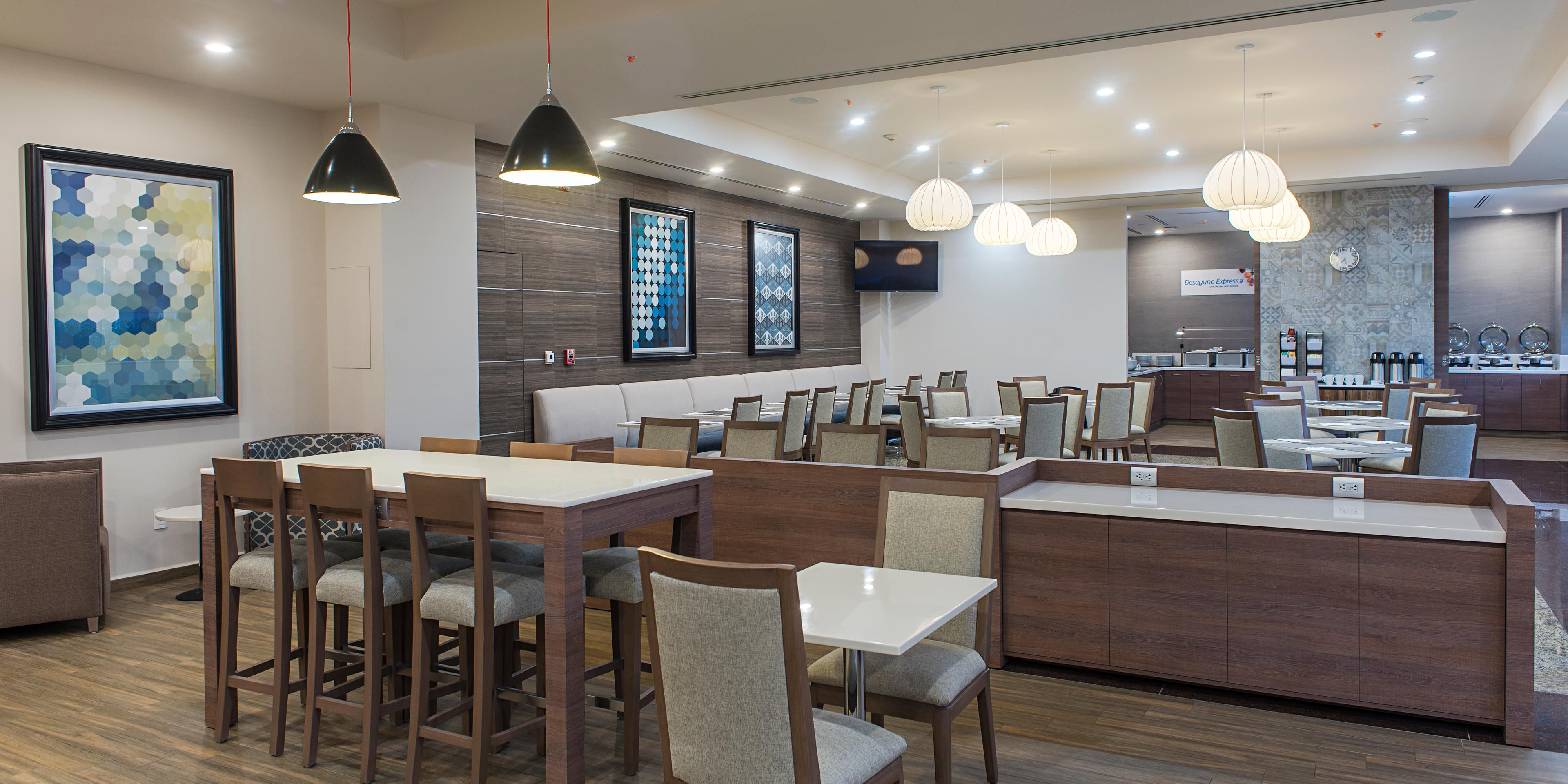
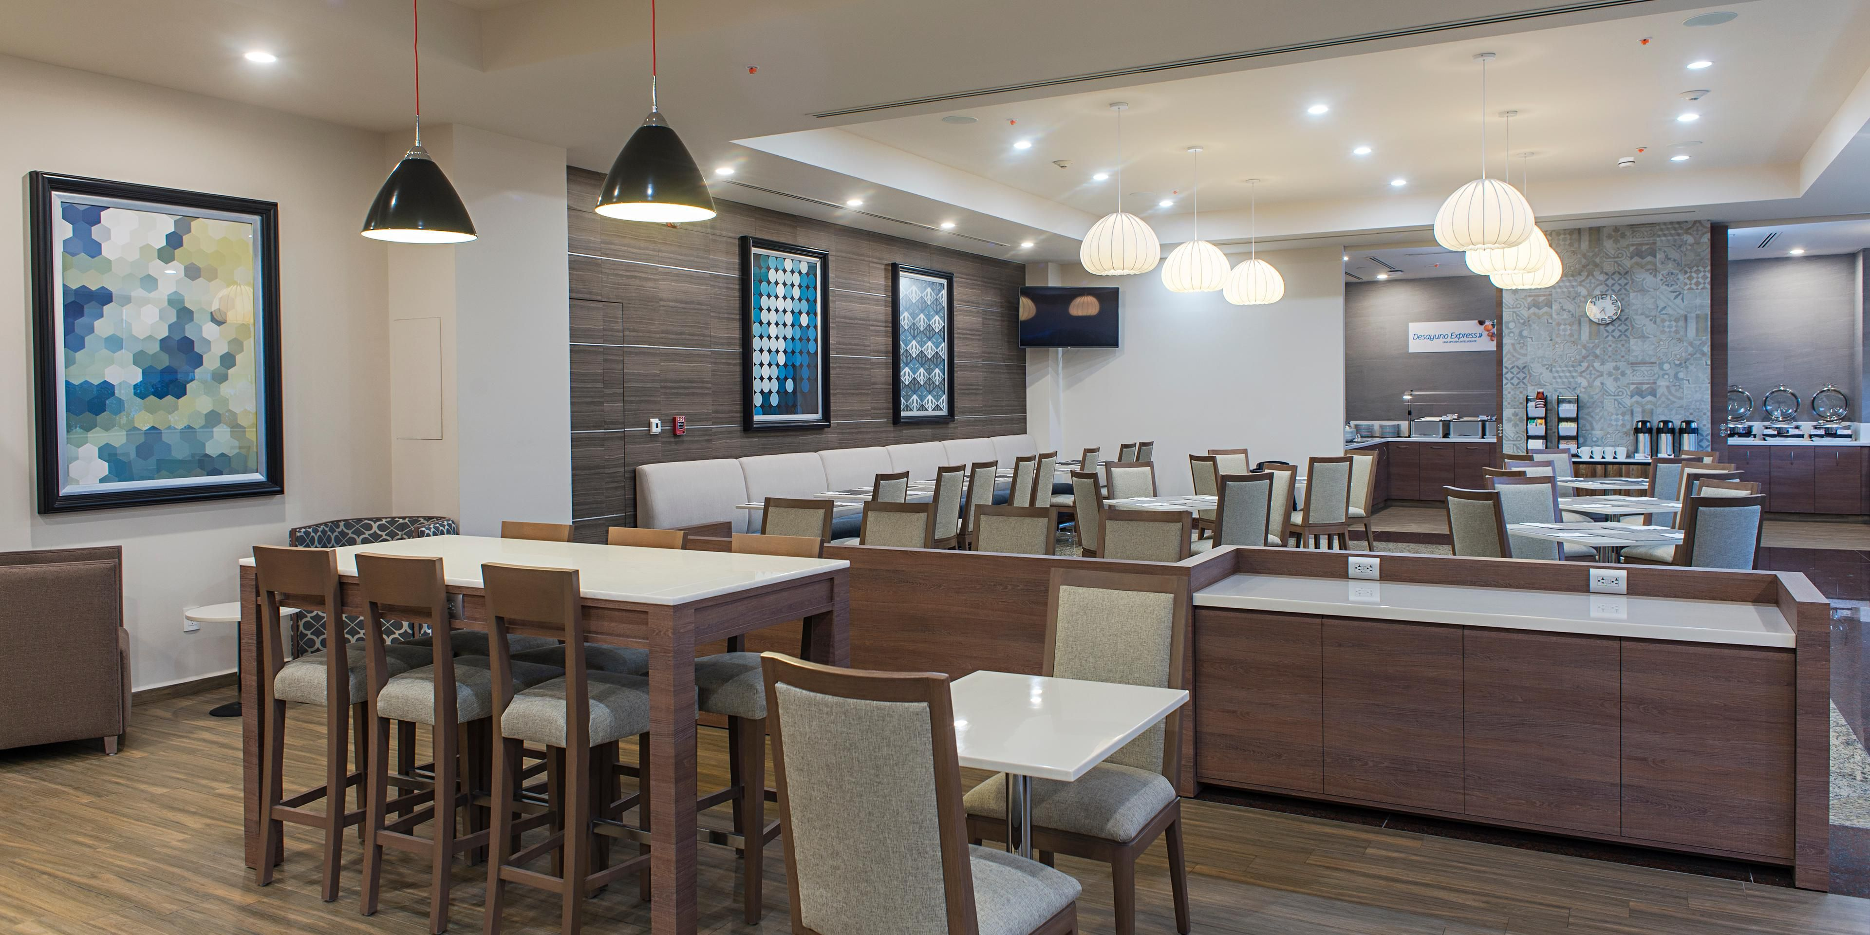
+ smoke detector (1627, 162)
